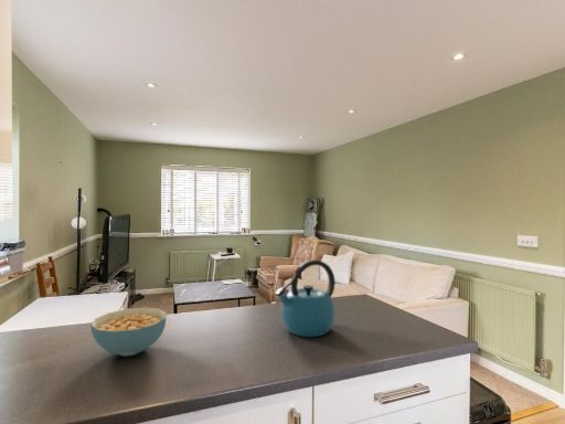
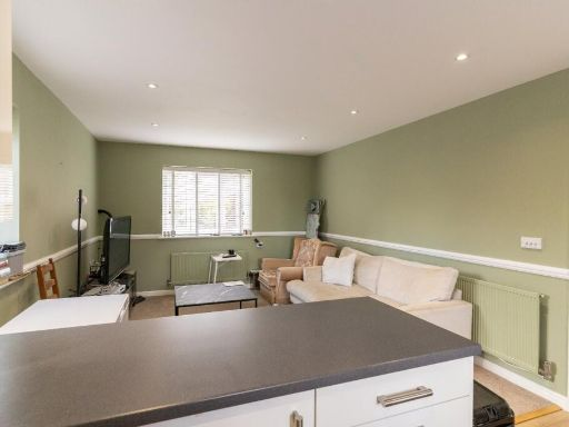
- cereal bowl (130, 335)
- kettle (305, 295)
